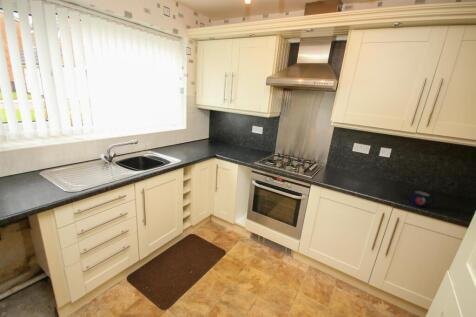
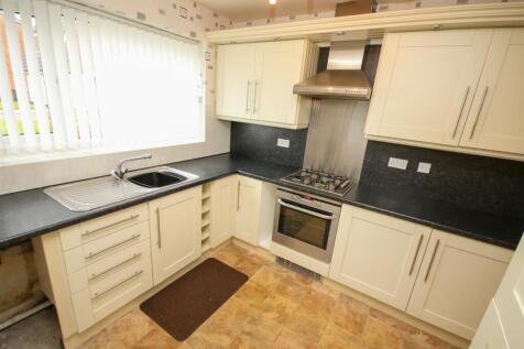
- mug (423, 199)
